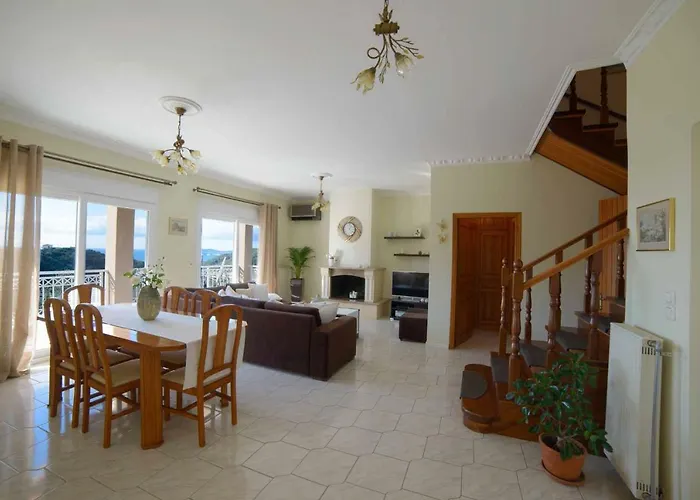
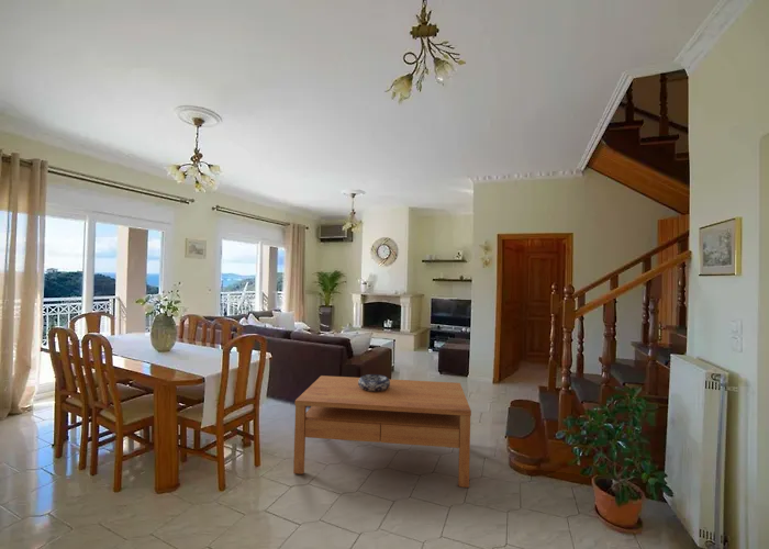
+ decorative bowl (374, 382)
+ coffee table (384, 423)
